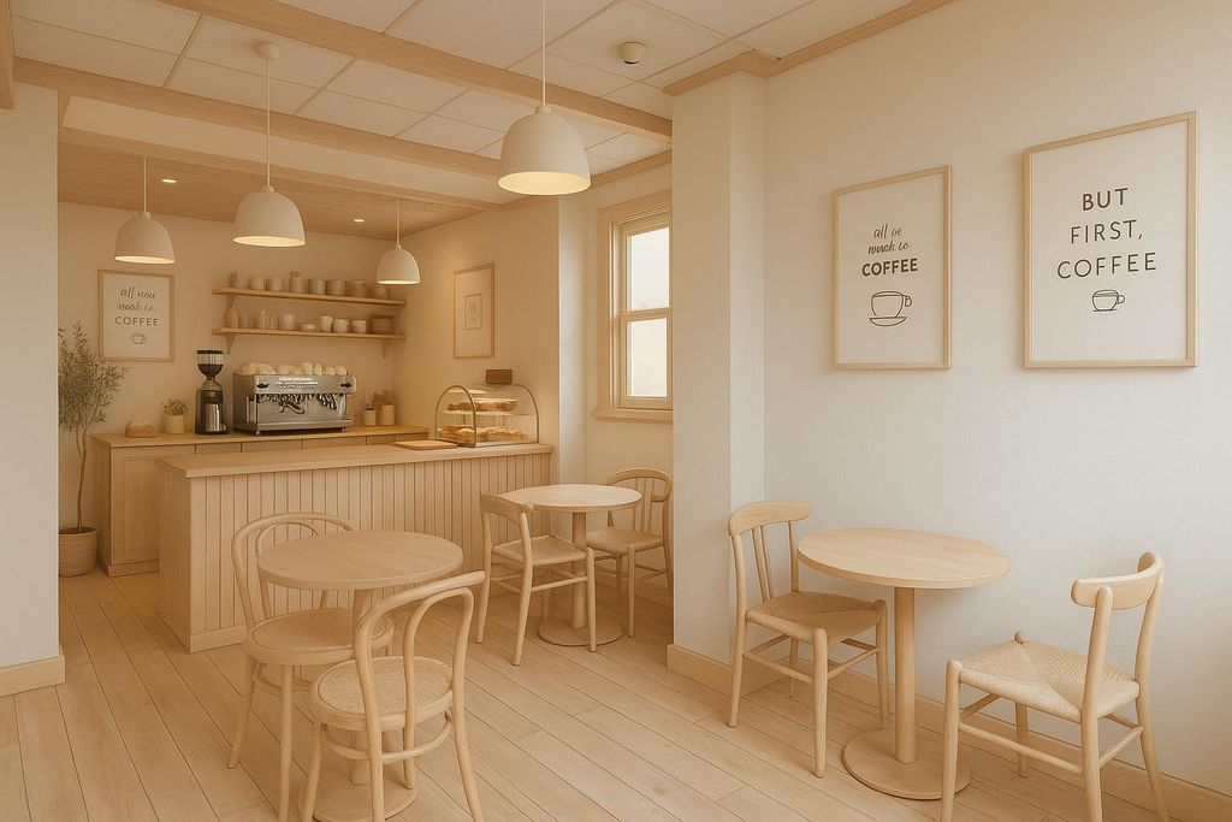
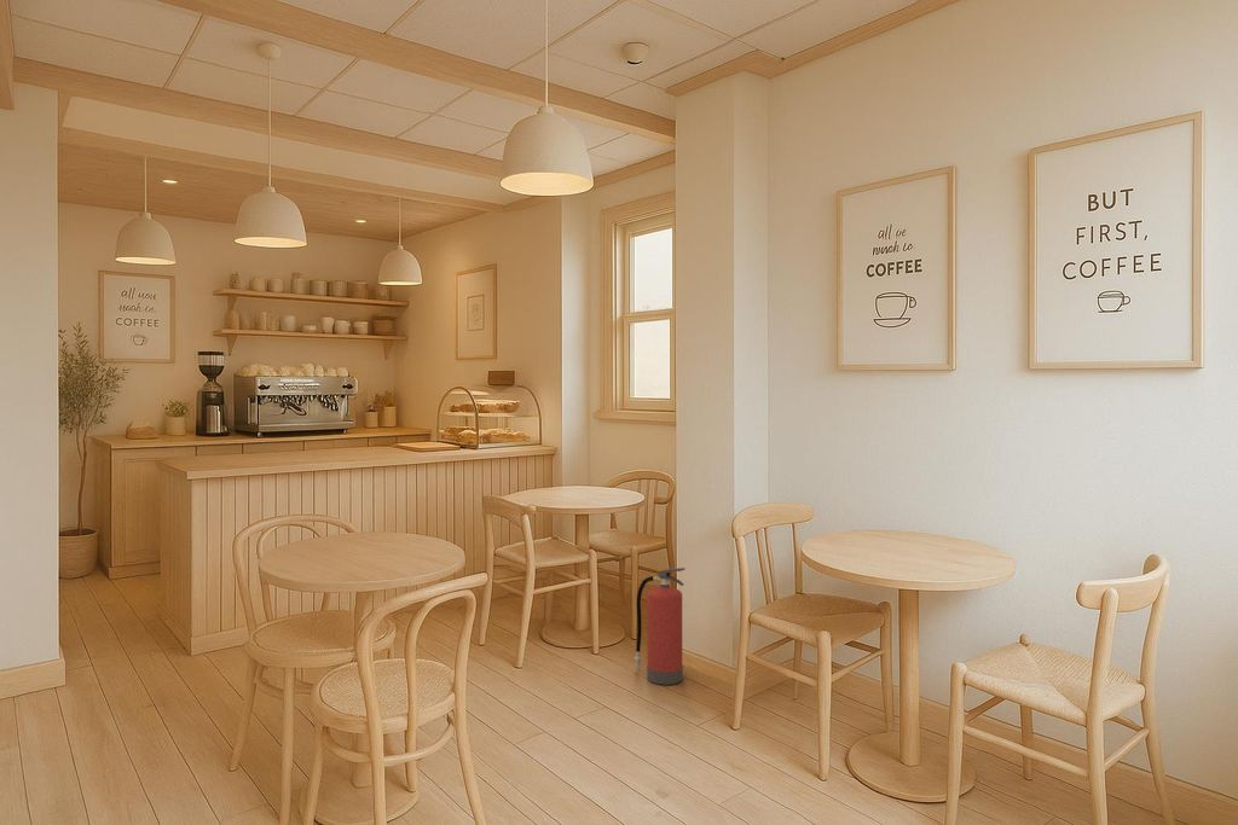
+ fire extinguisher (658, 620)
